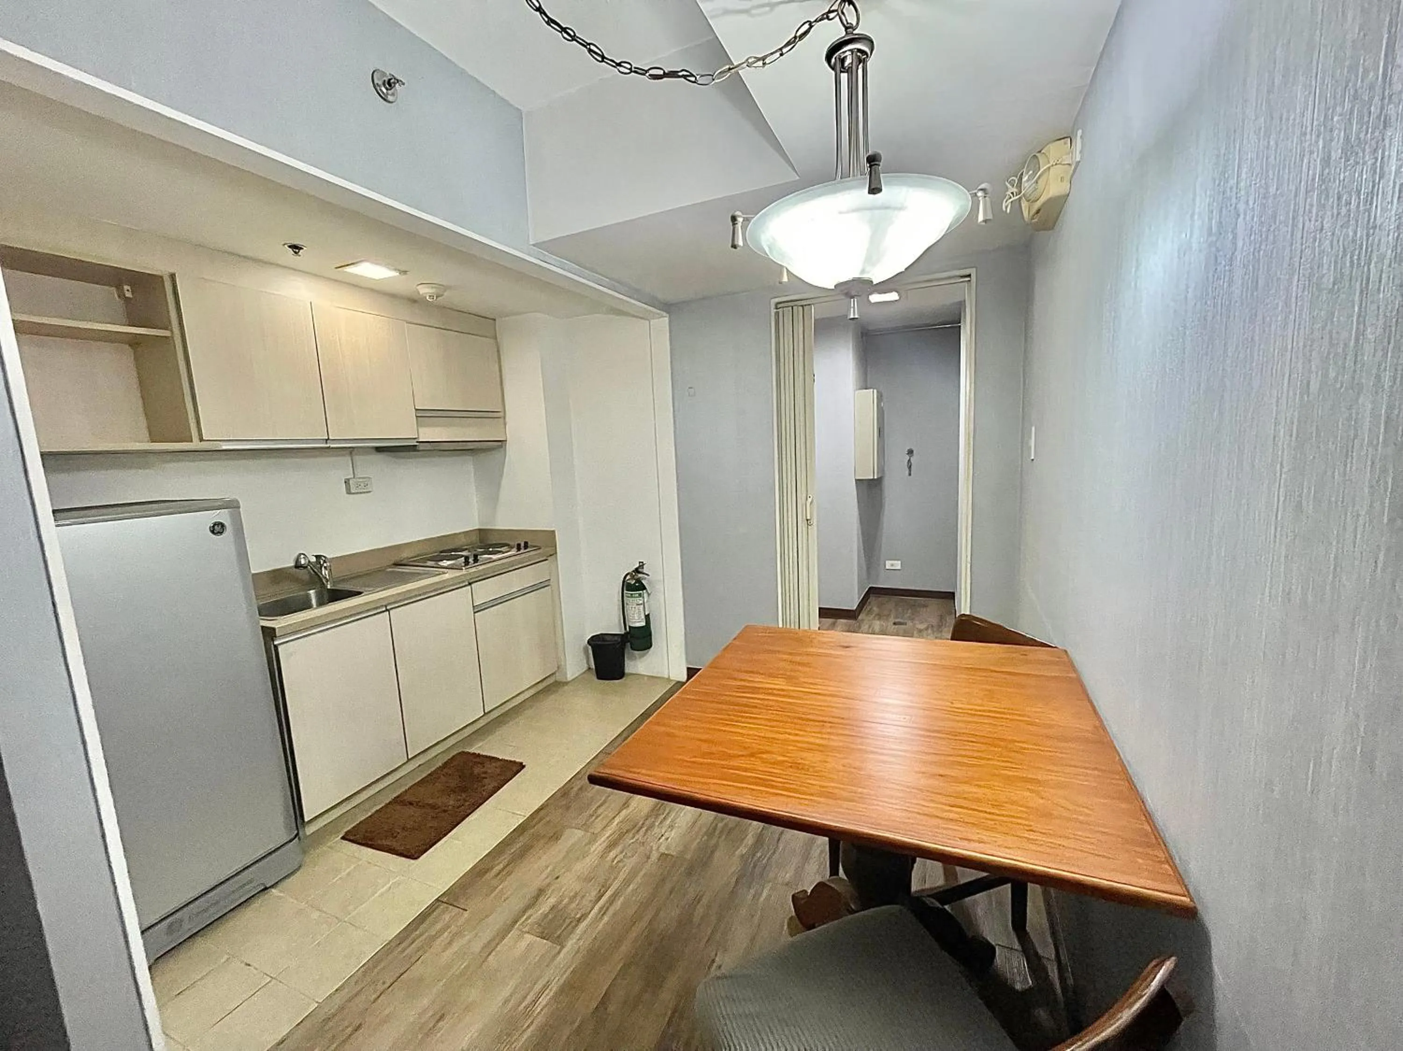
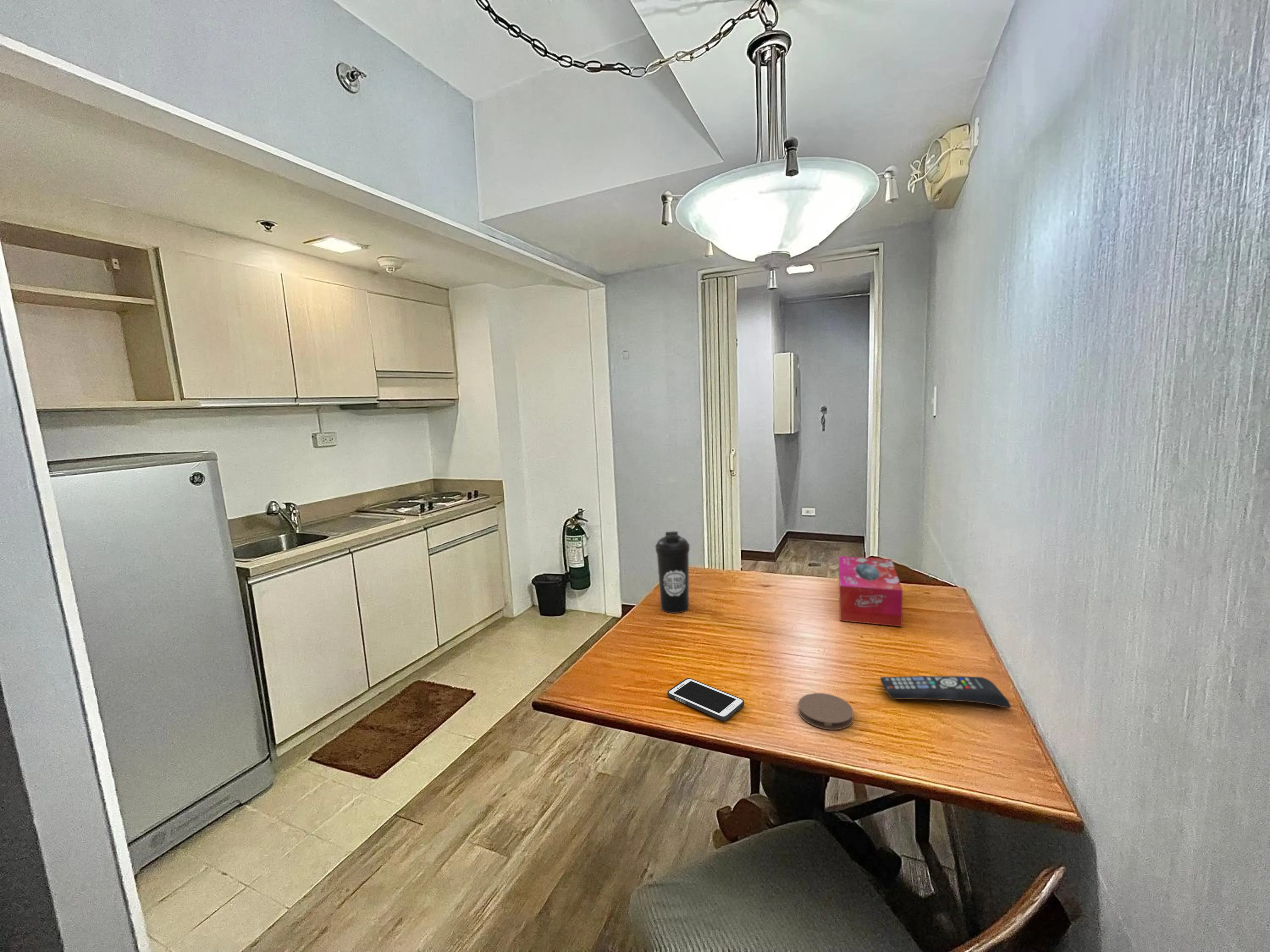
+ water bottle (673, 571)
+ cell phone (705, 698)
+ coaster (825, 710)
+ tissue box (867, 588)
+ remote control (942, 689)
